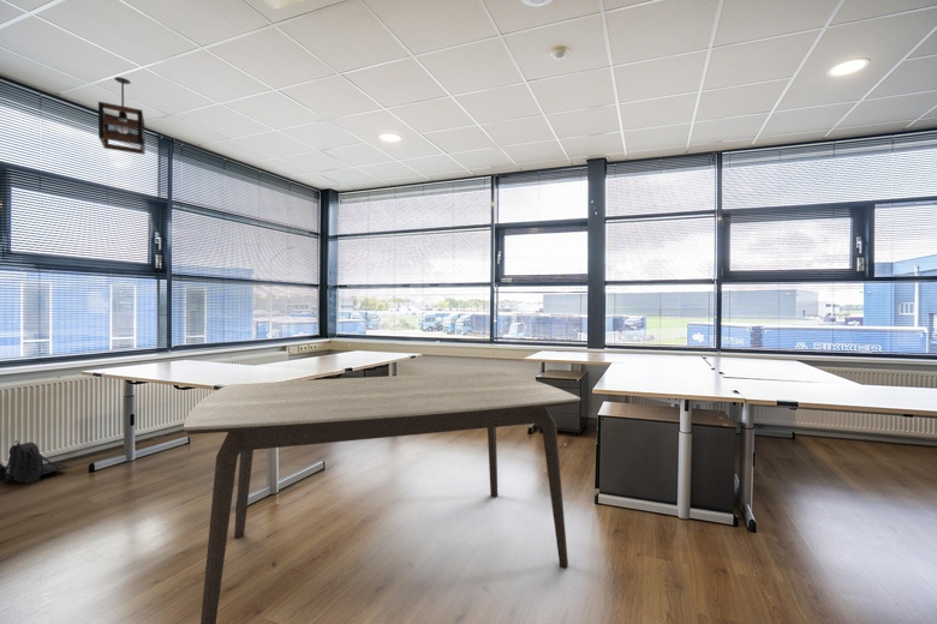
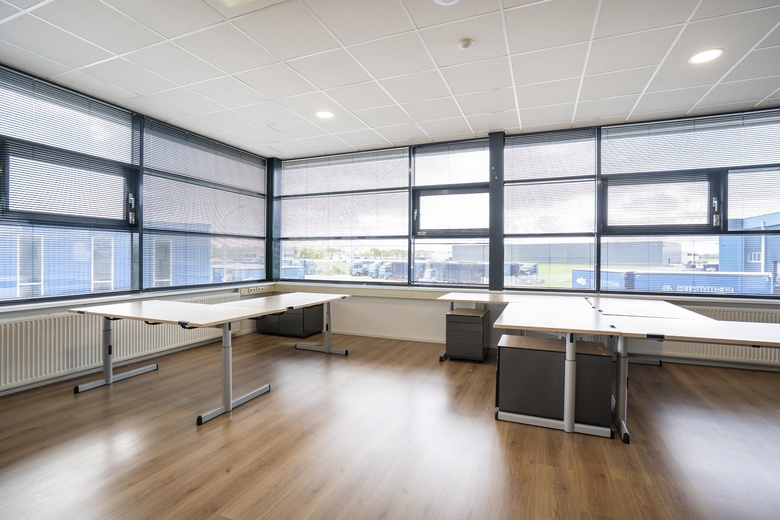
- pendant light (123, 113)
- backpack (29, 455)
- dining table (386, 437)
